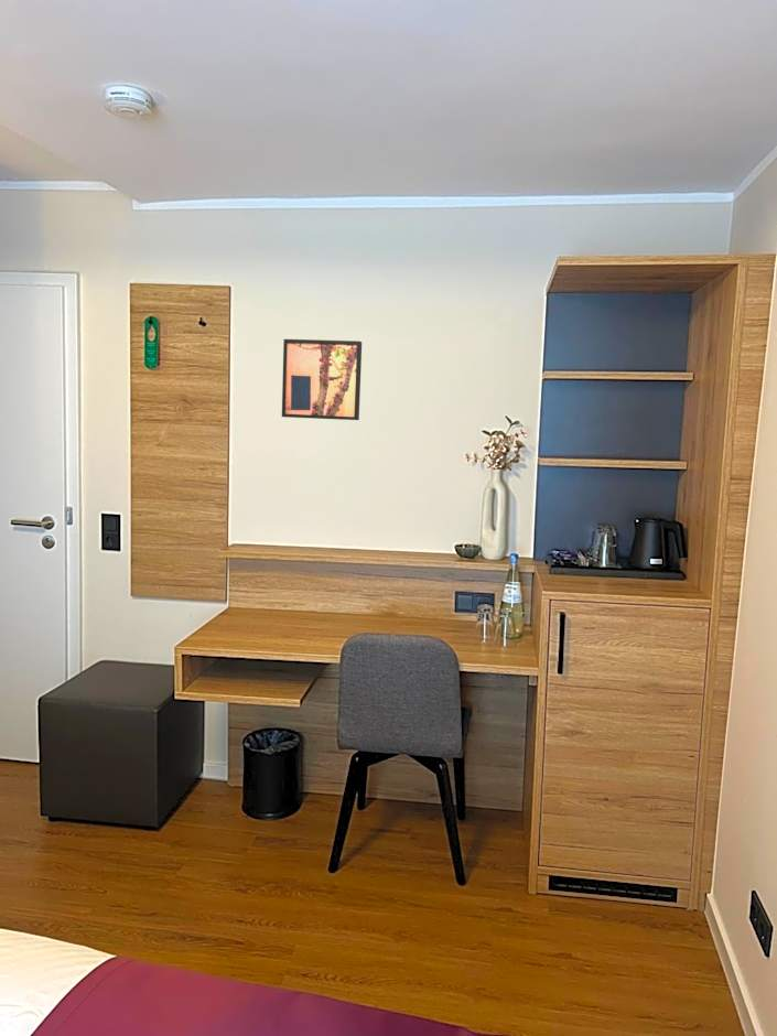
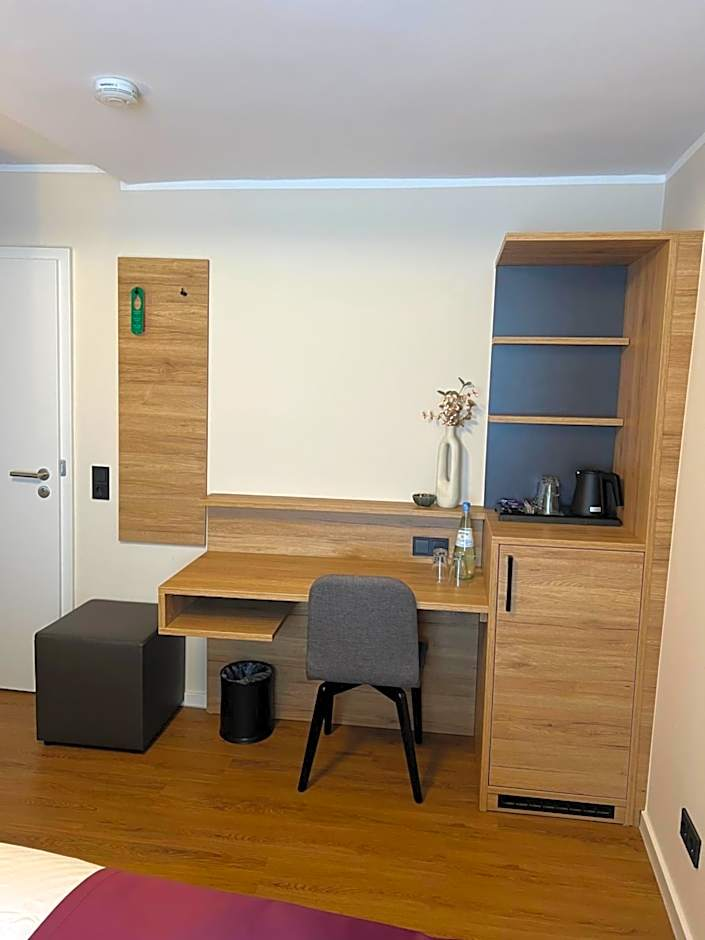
- wall art (321, 379)
